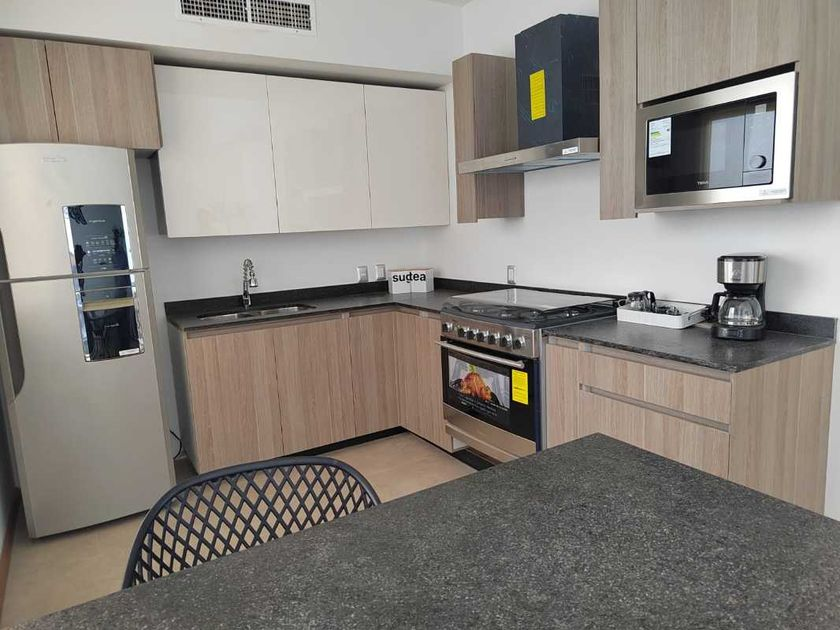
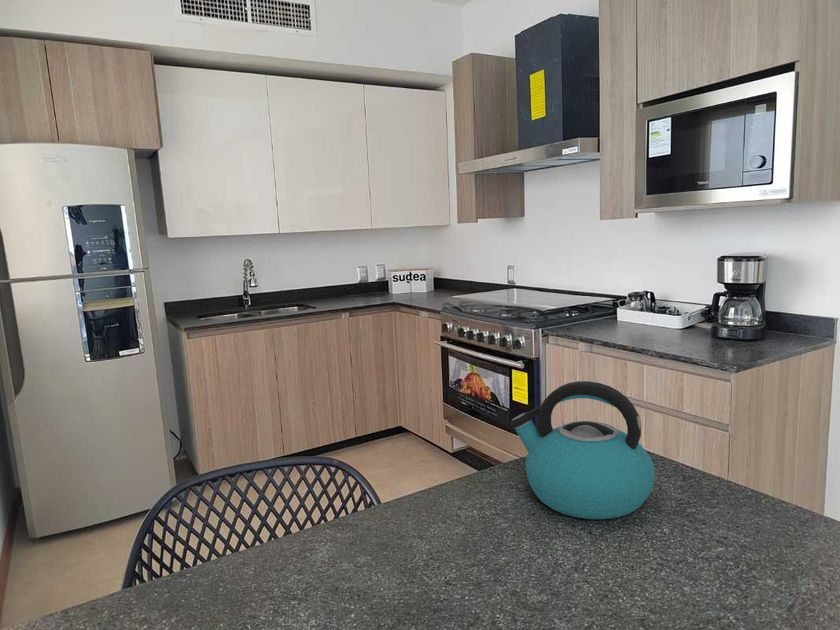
+ kettle (578, 439)
